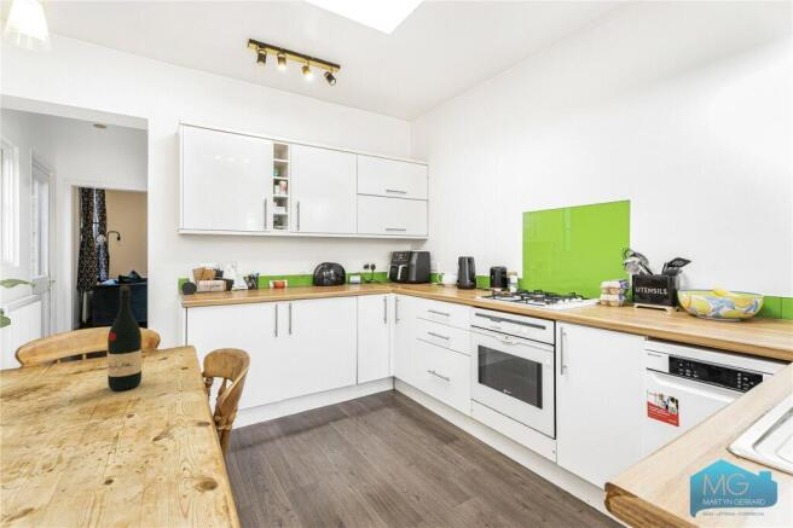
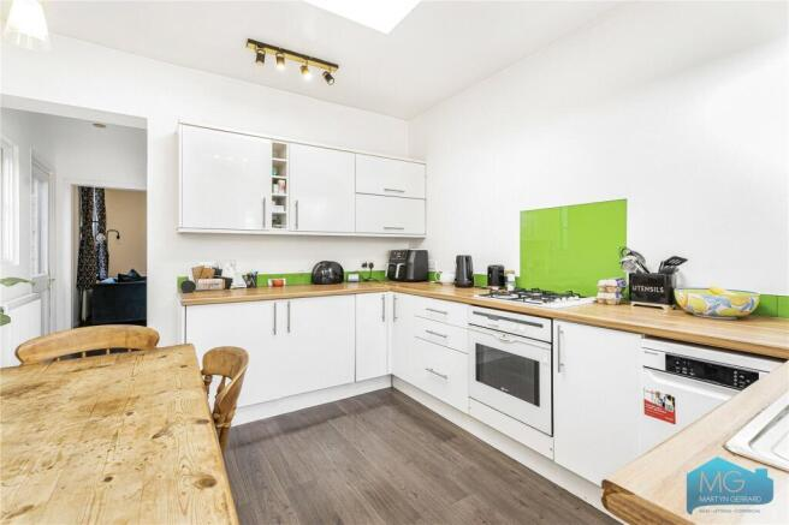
- wine bottle (125, 336)
